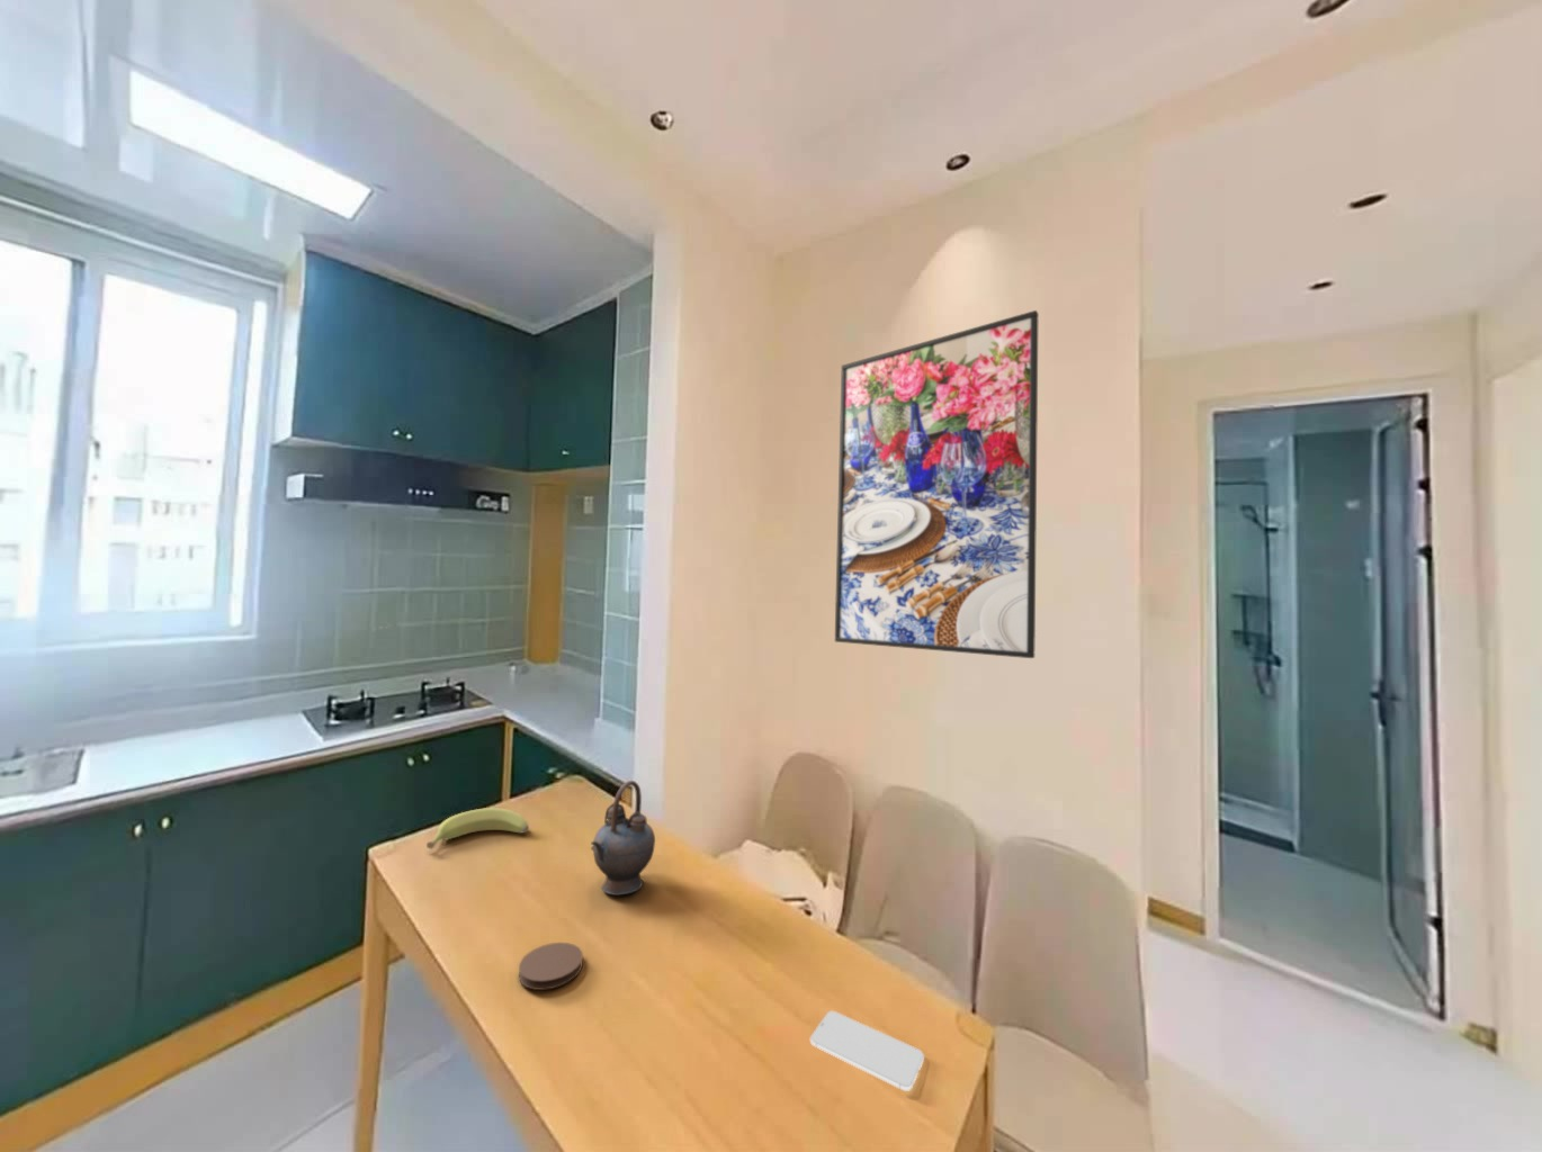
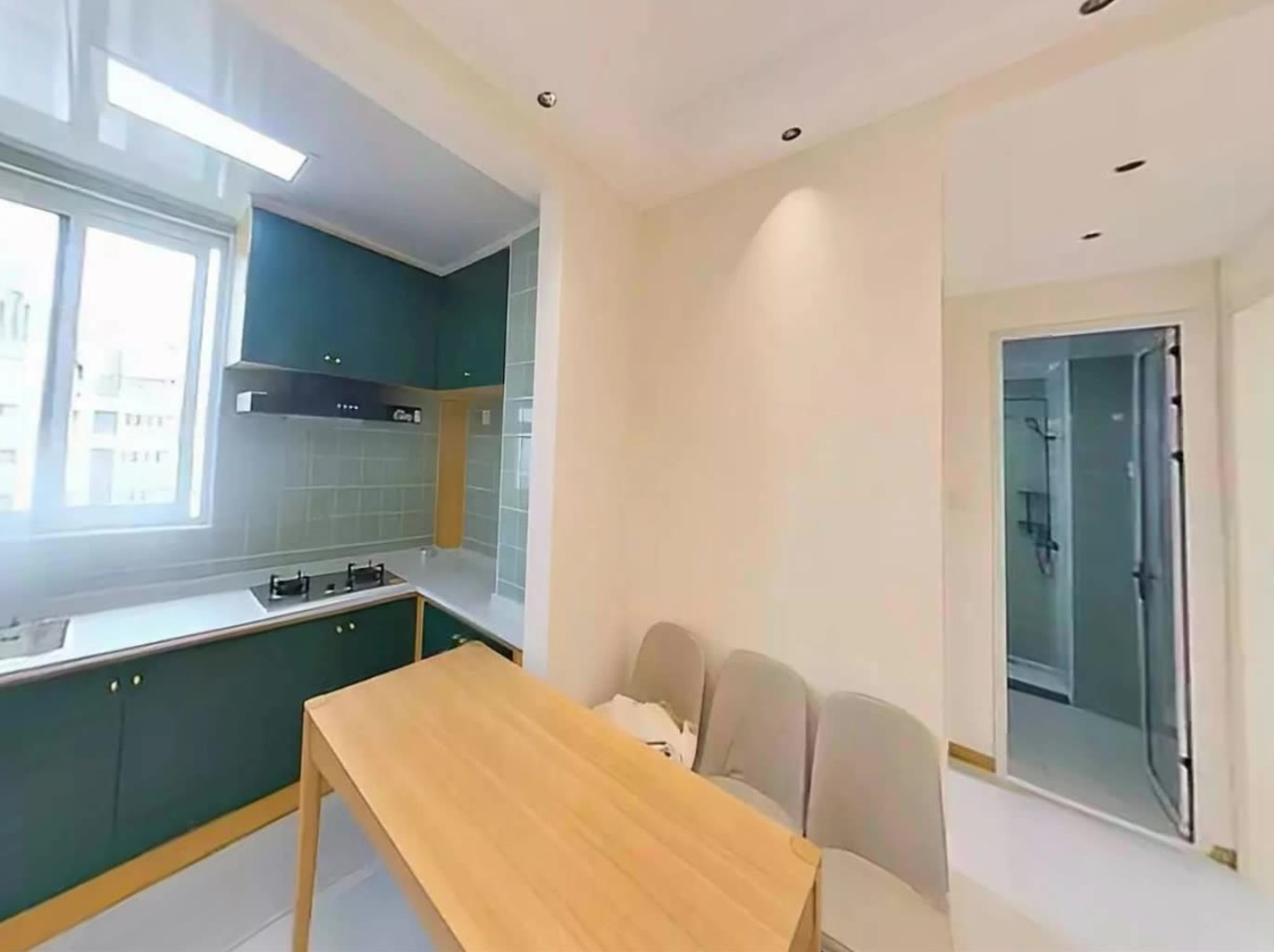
- coaster (551, 964)
- teapot (618, 836)
- smartphone (865, 1048)
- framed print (925, 493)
- banana (474, 826)
